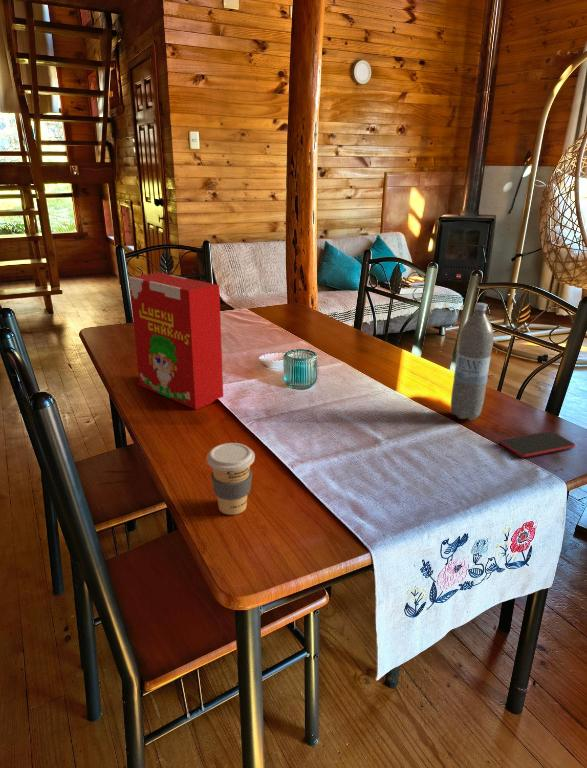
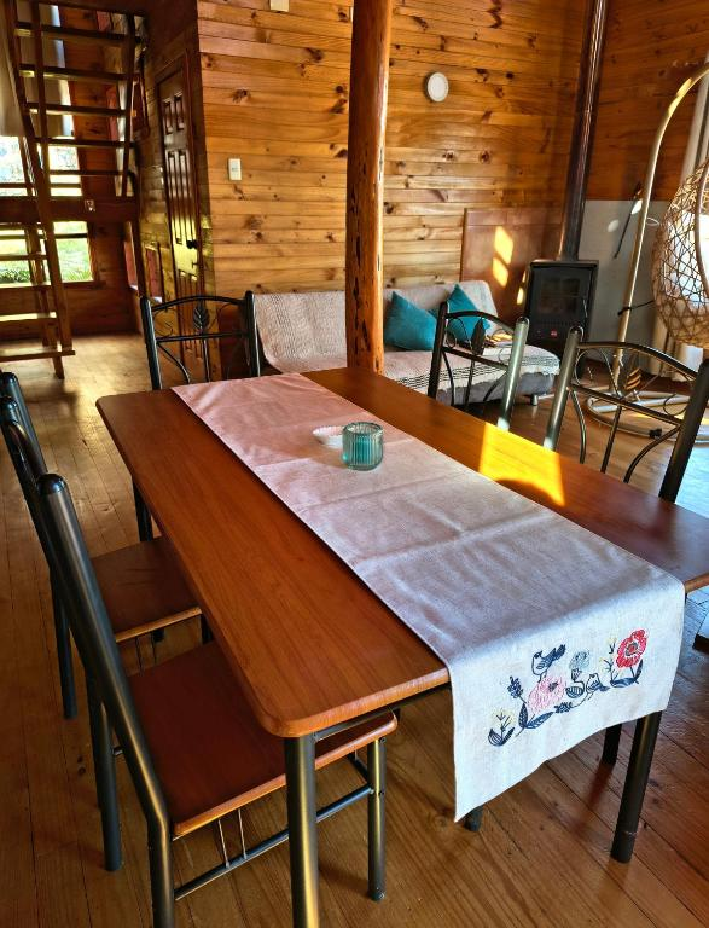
- water bottle (472, 362)
- cereal box (175, 338)
- smartphone (537, 444)
- coffee cup (231, 480)
